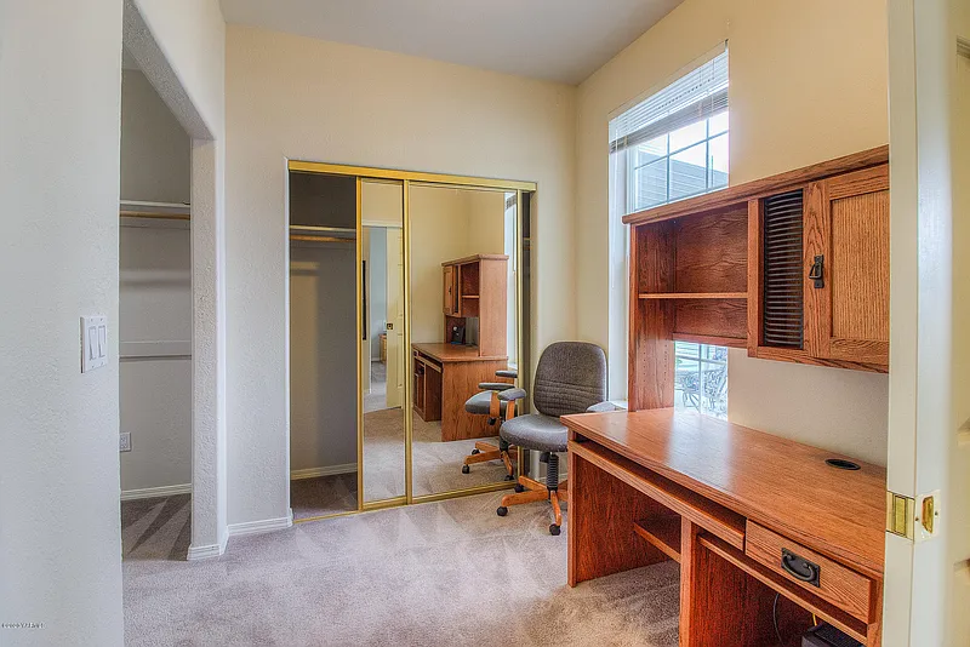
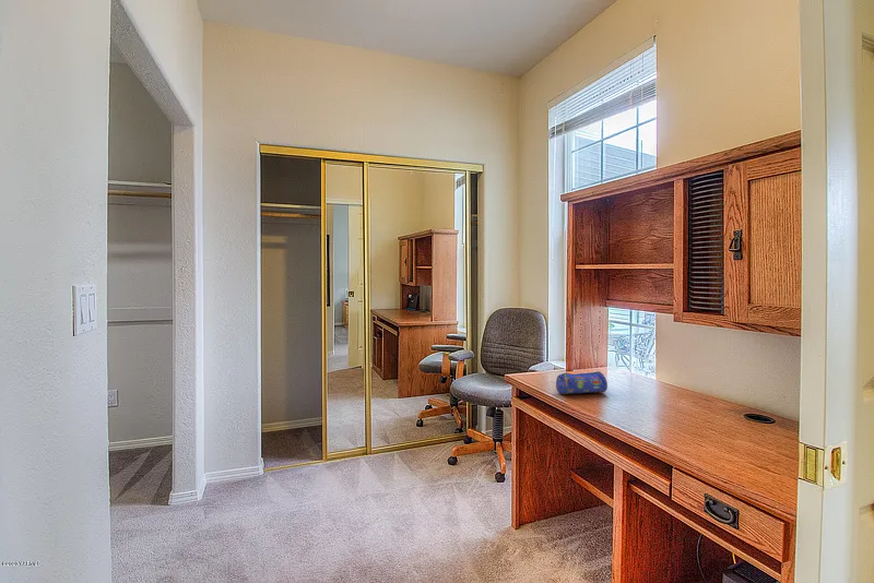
+ pencil case (581, 382)
